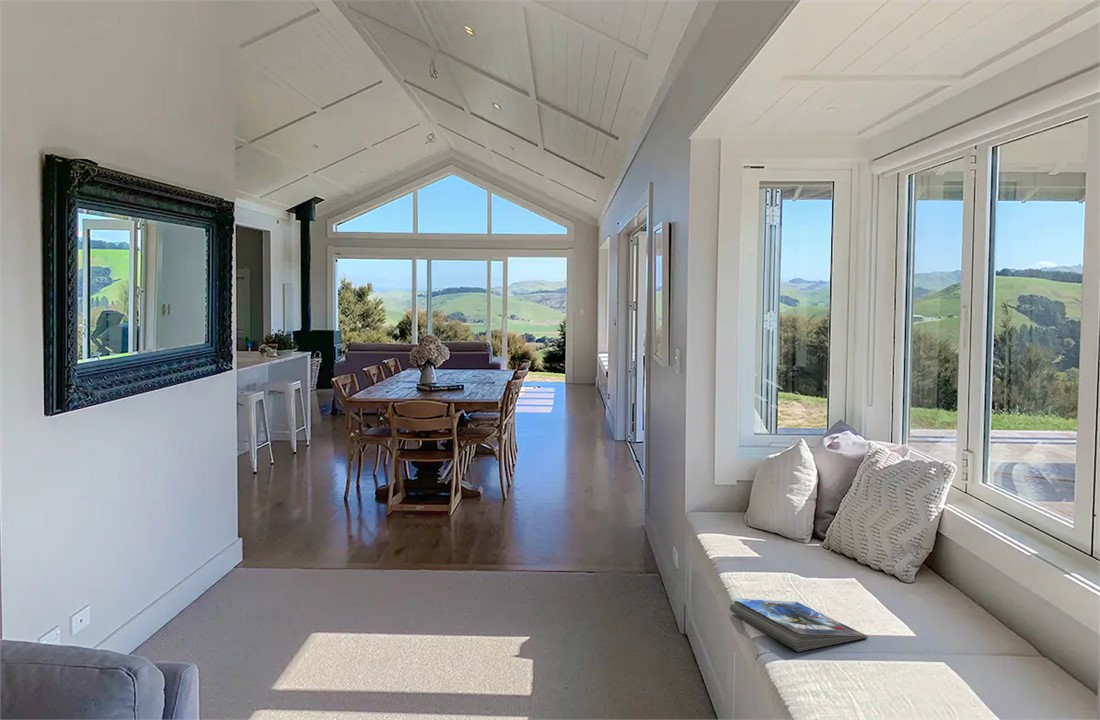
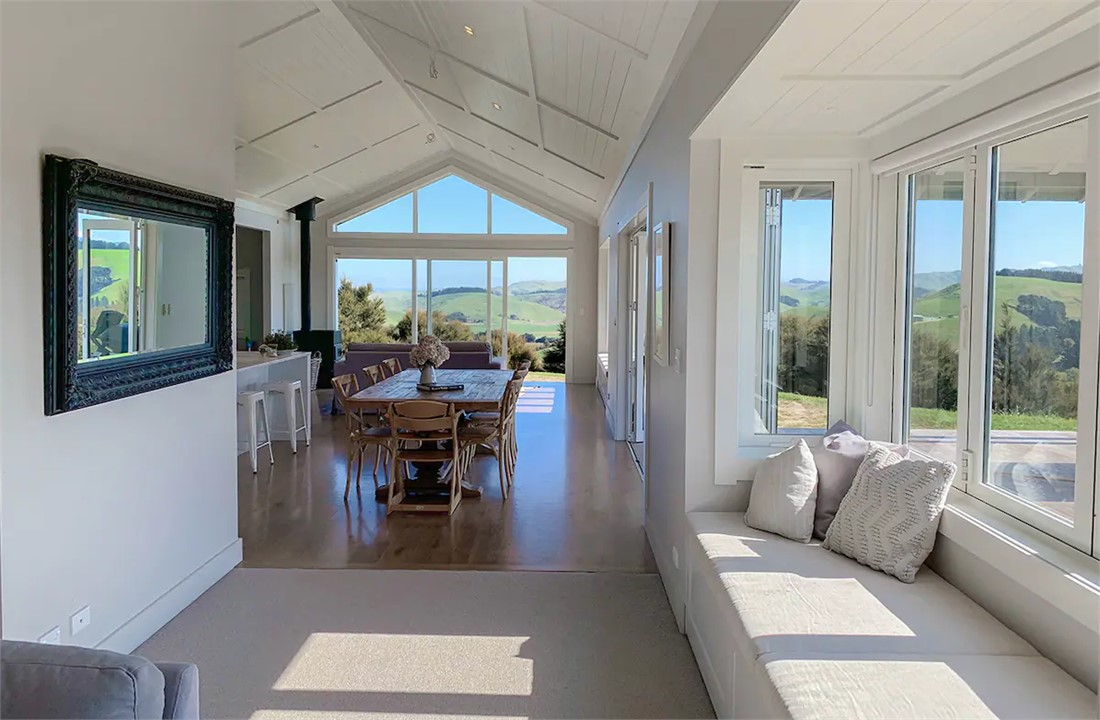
- magazine (795, 617)
